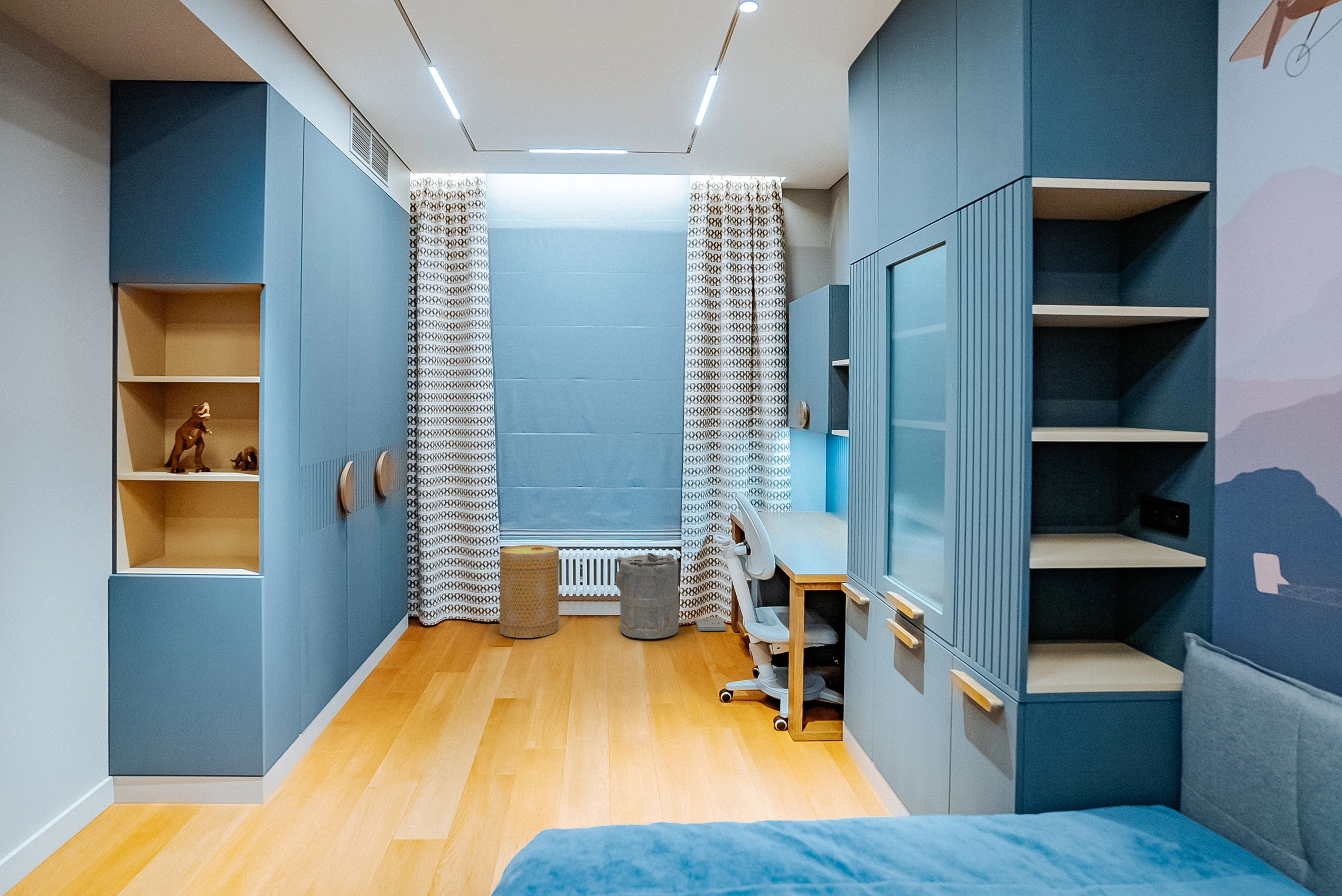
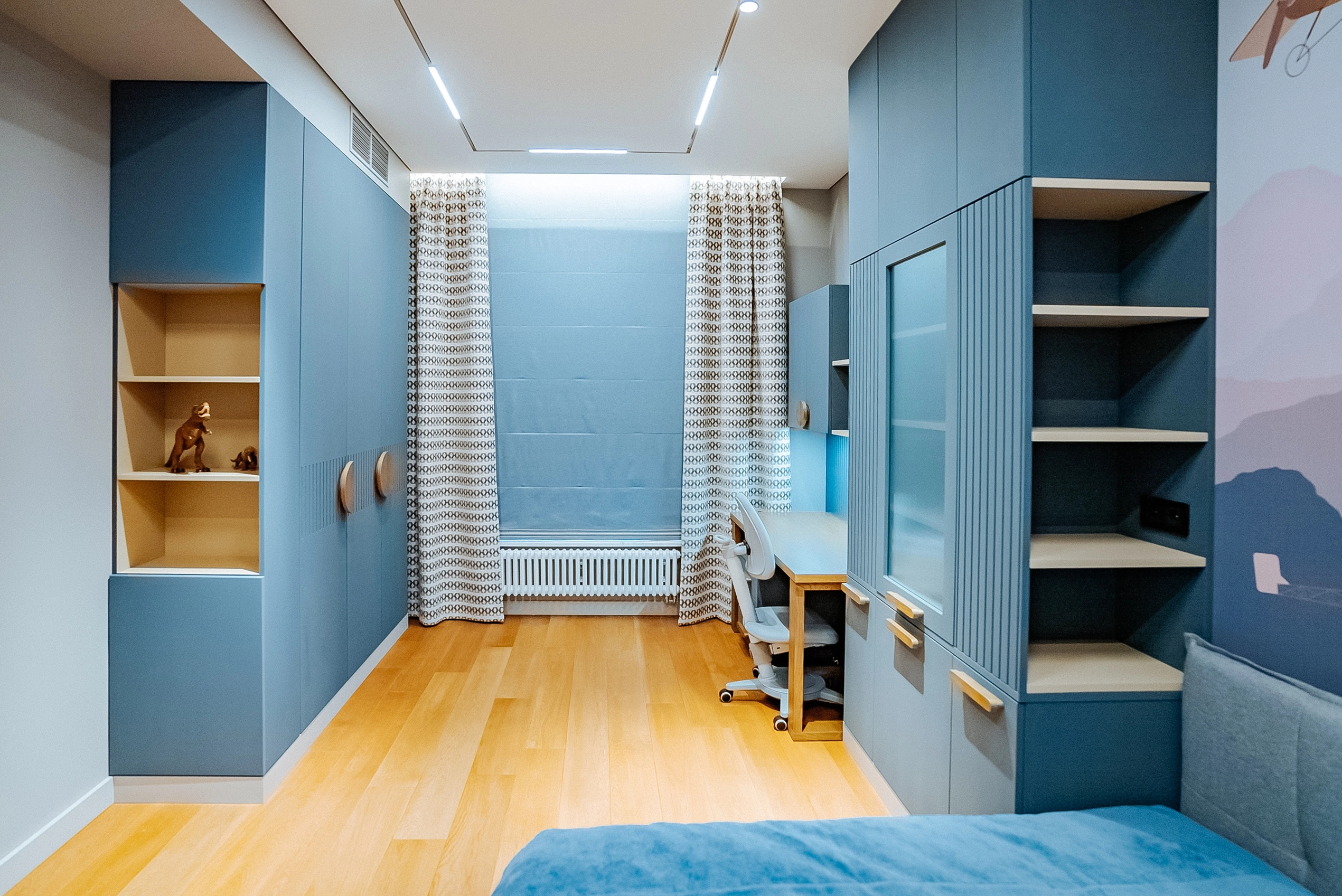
- laundry hamper (646, 591)
- book (710, 624)
- basket (529, 589)
